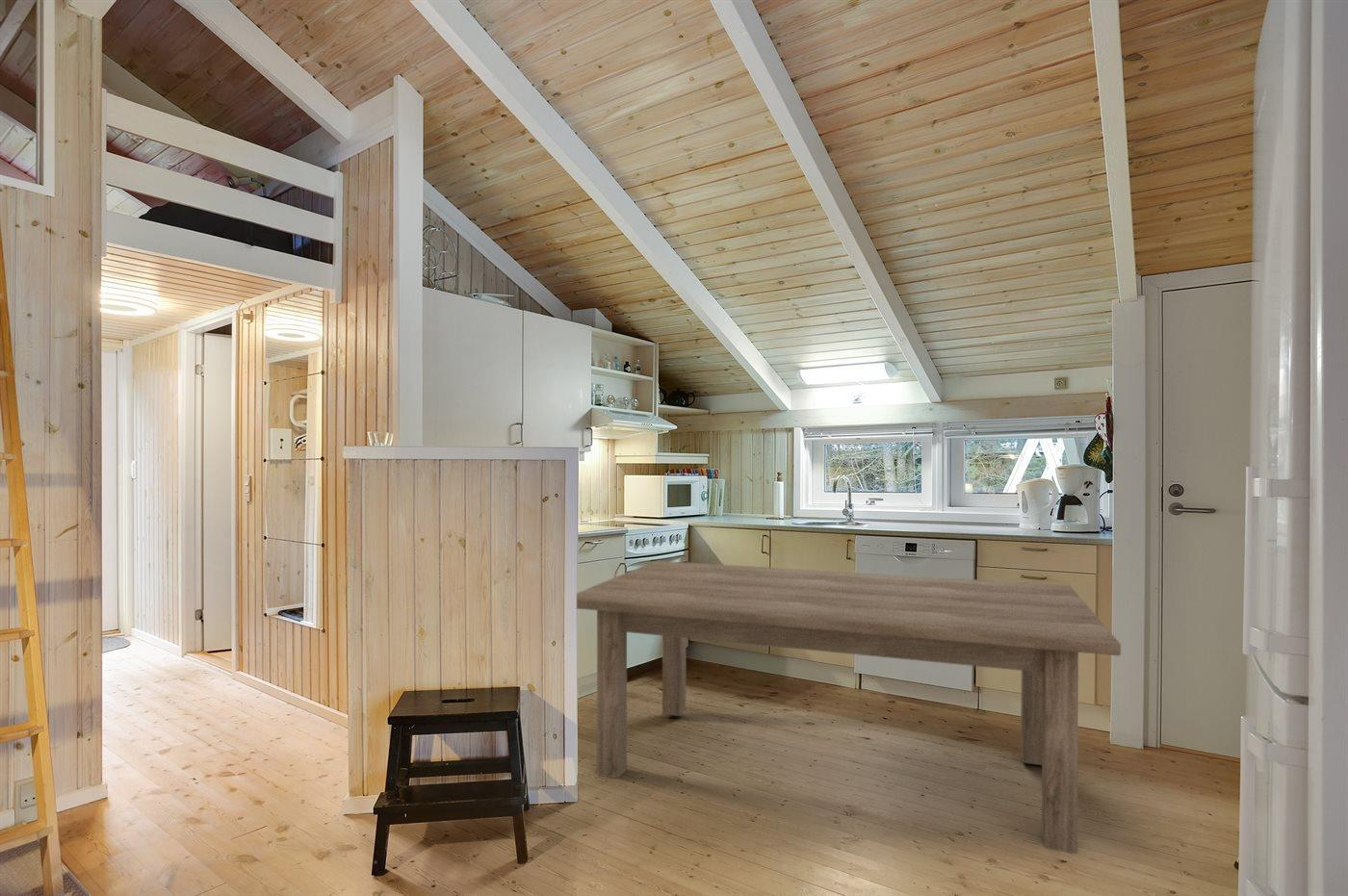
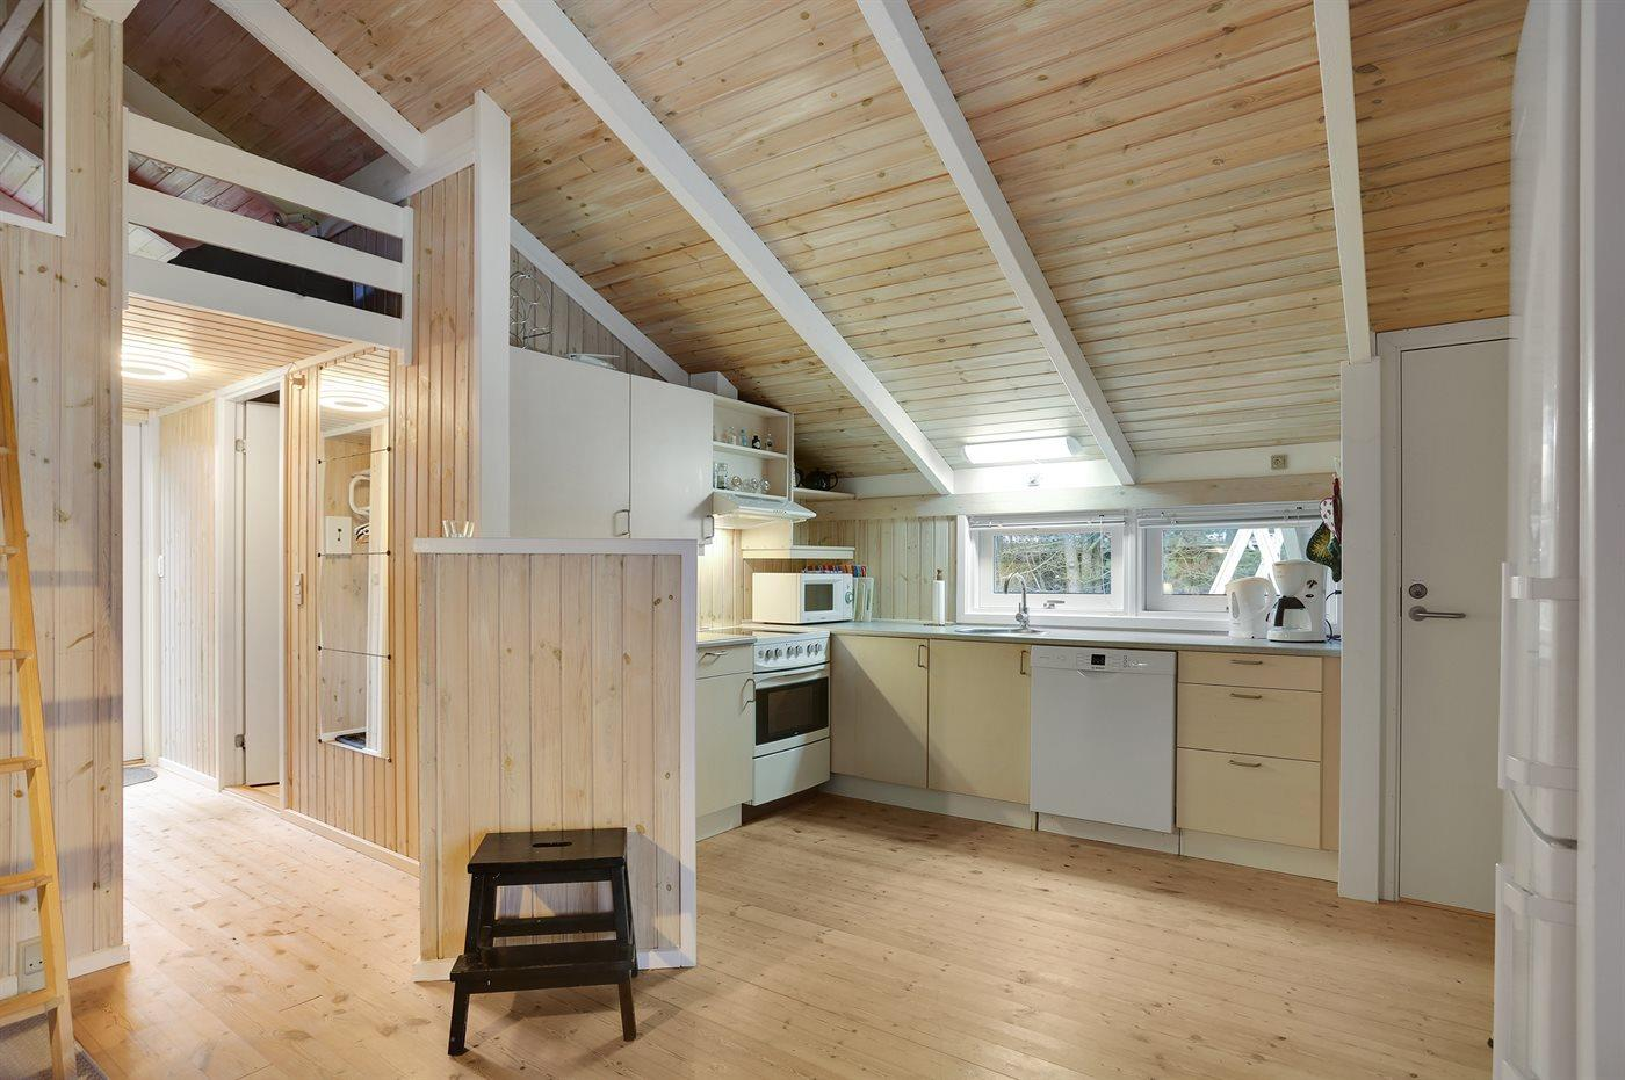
- dining table (831, 652)
